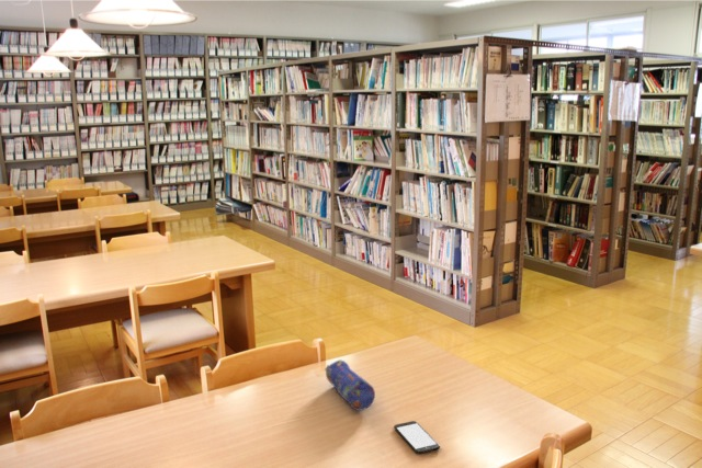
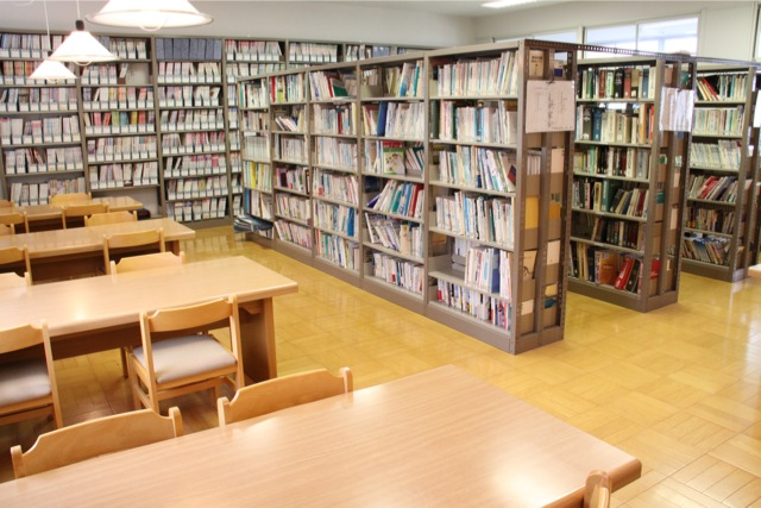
- pencil case (349, 383)
- smartphone (416, 436)
